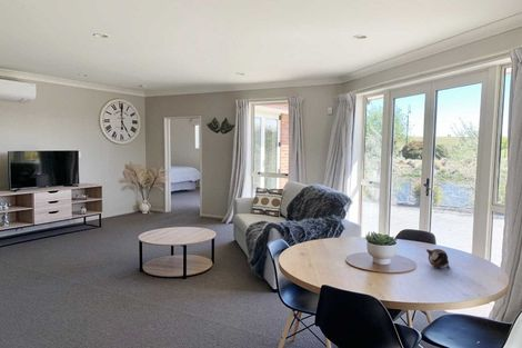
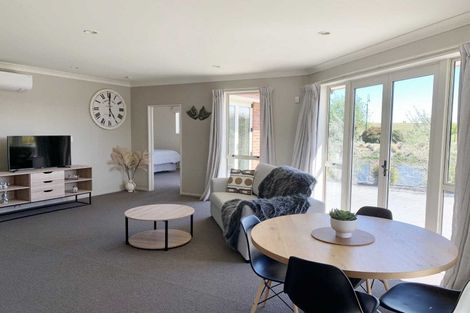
- teapot (436, 257)
